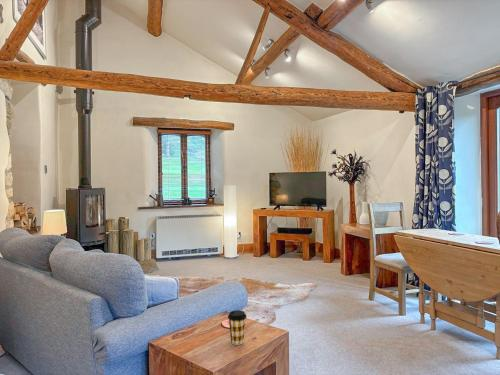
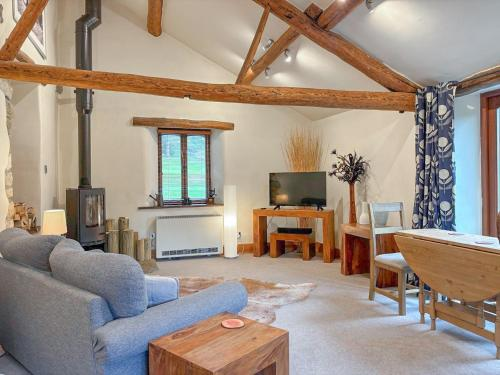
- coffee cup (237, 327)
